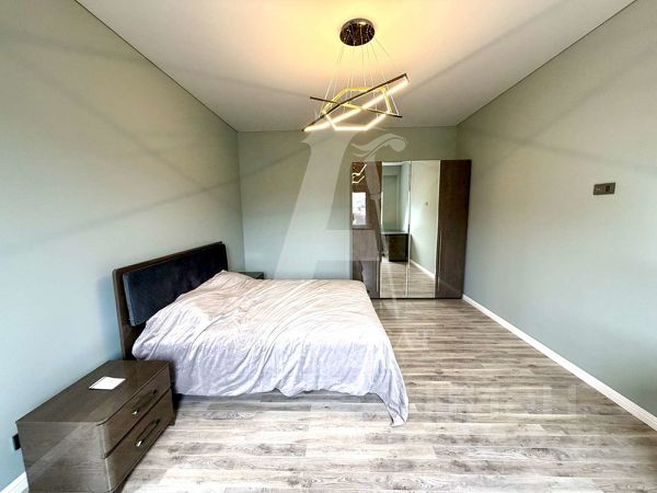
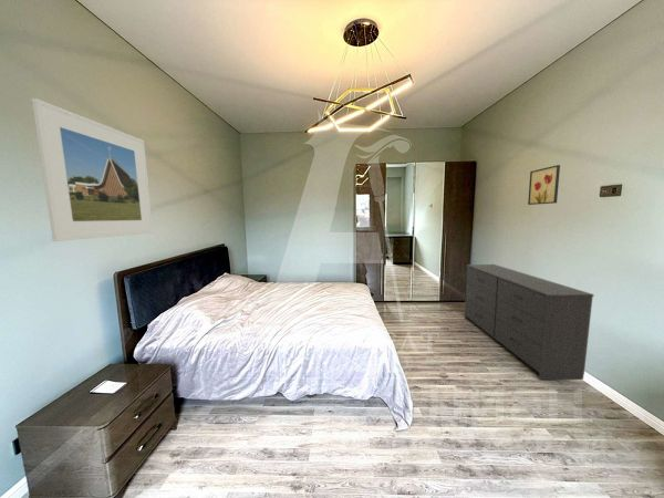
+ dresser (510, 309)
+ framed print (106, 180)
+ wall art (543, 186)
